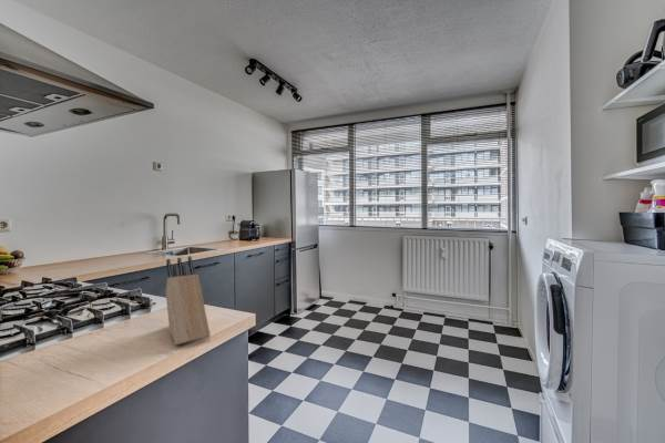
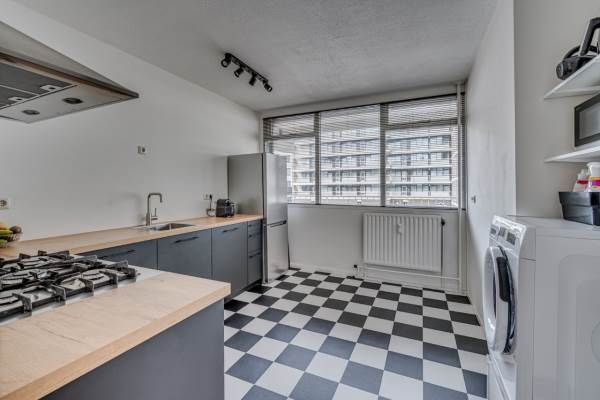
- knife block (184, 293)
